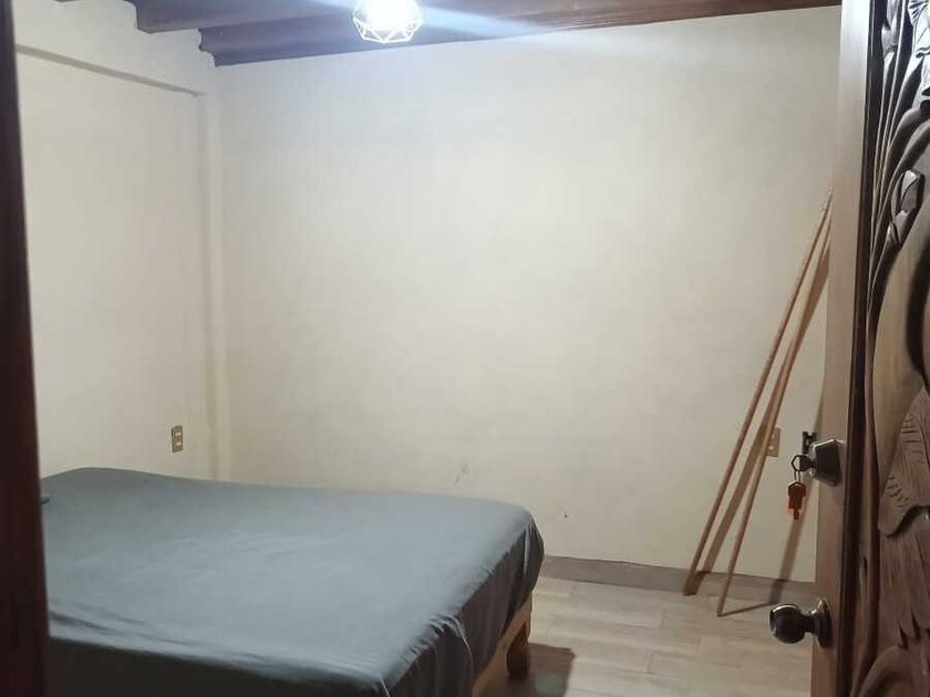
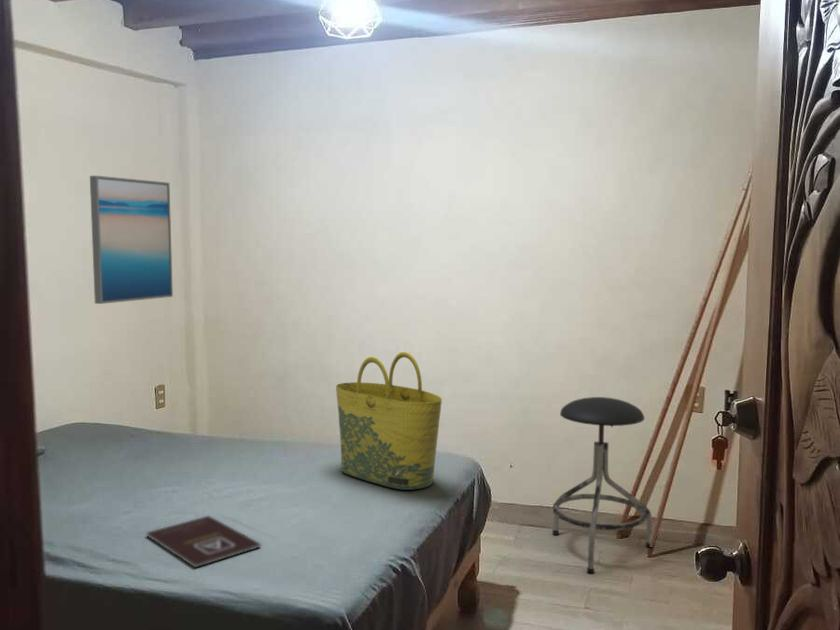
+ stool (599, 477)
+ wall art (133, 240)
+ tote bag (388, 415)
+ book (202, 539)
